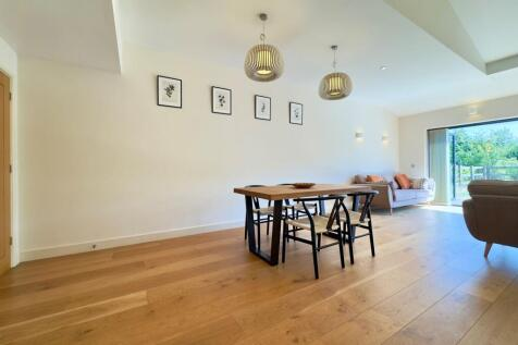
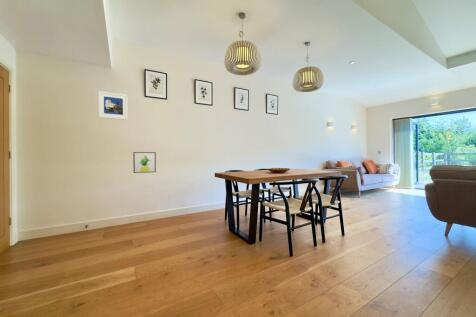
+ wall art (144, 162)
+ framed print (113, 105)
